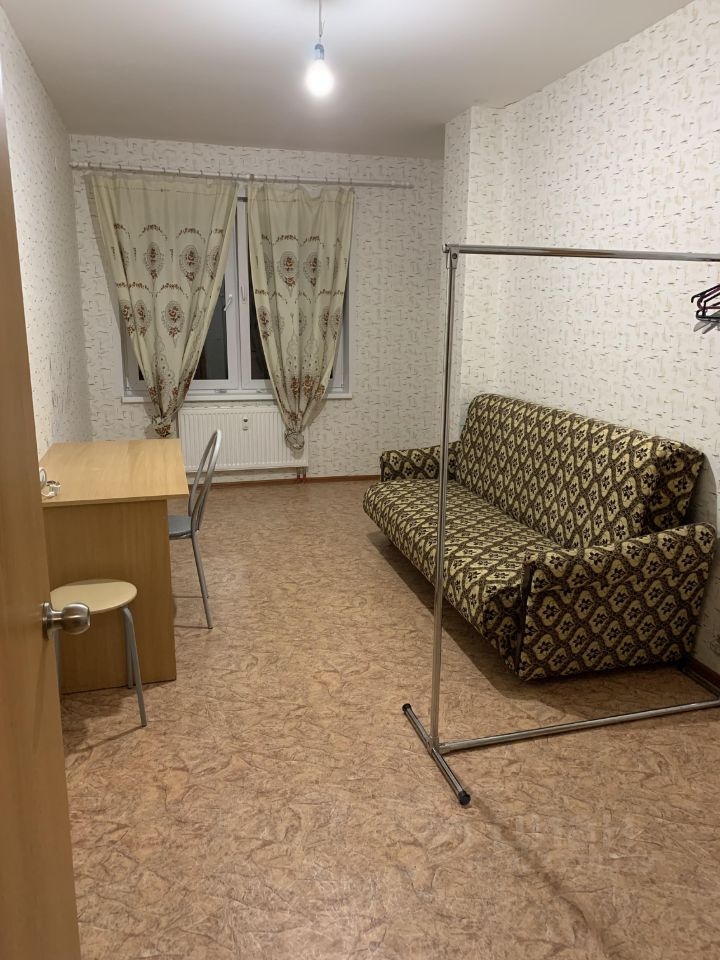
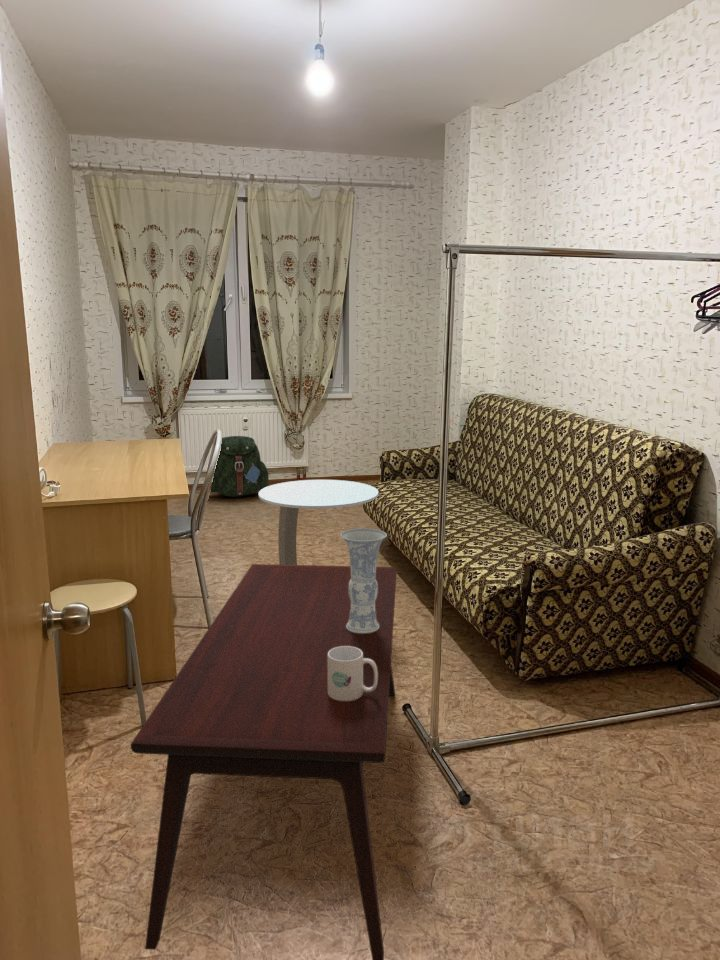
+ mug (352, 672)
+ coffee table (301, 712)
+ backpack (237, 465)
+ vase (363, 580)
+ side table (296, 563)
